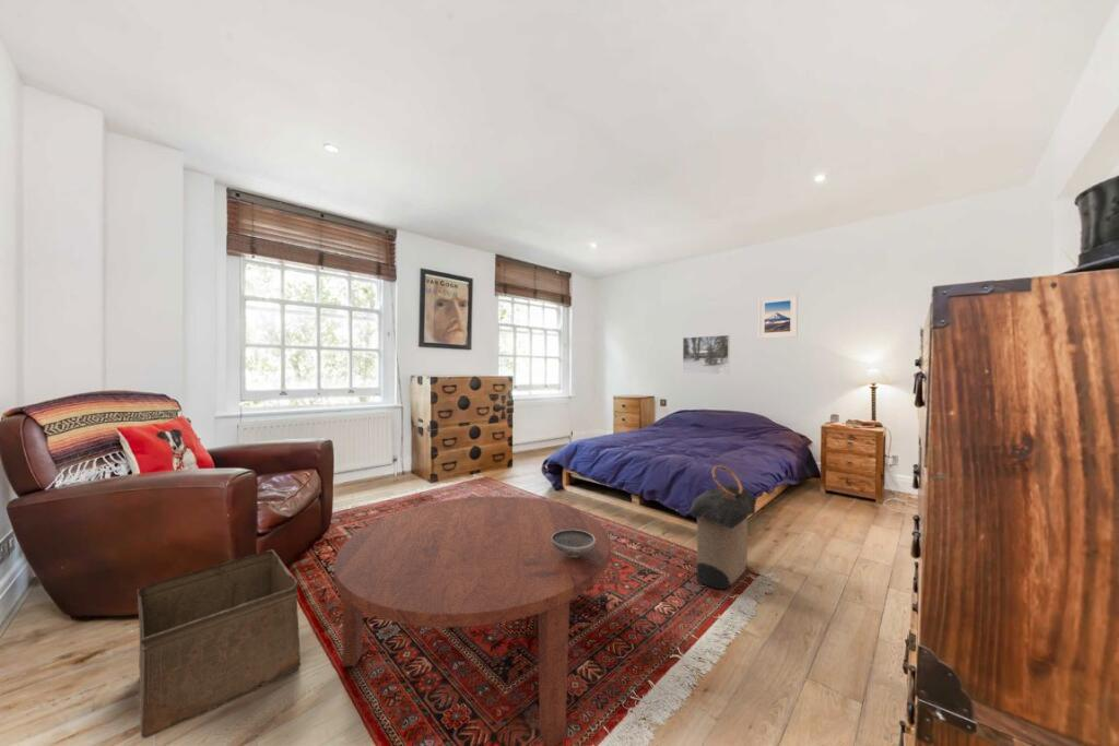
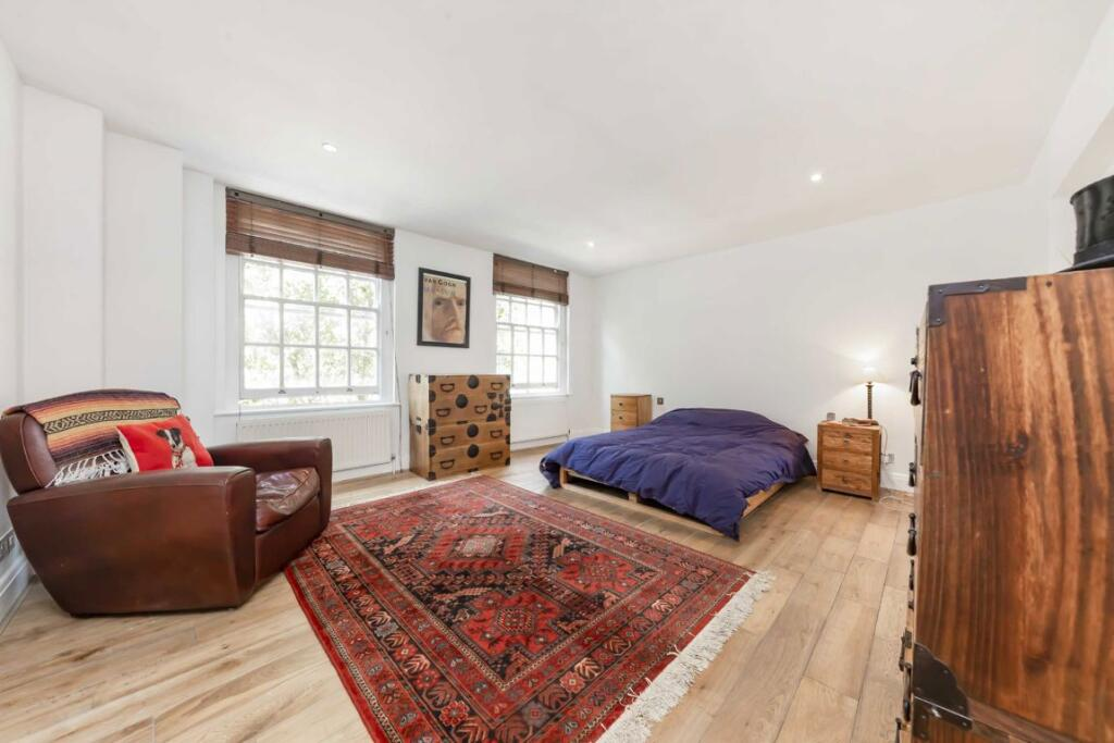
- coffee table (481, 592)
- ceramic bowl (573, 545)
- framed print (777, 317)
- storage bin (220, 627)
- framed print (705, 355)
- laundry hamper (725, 521)
